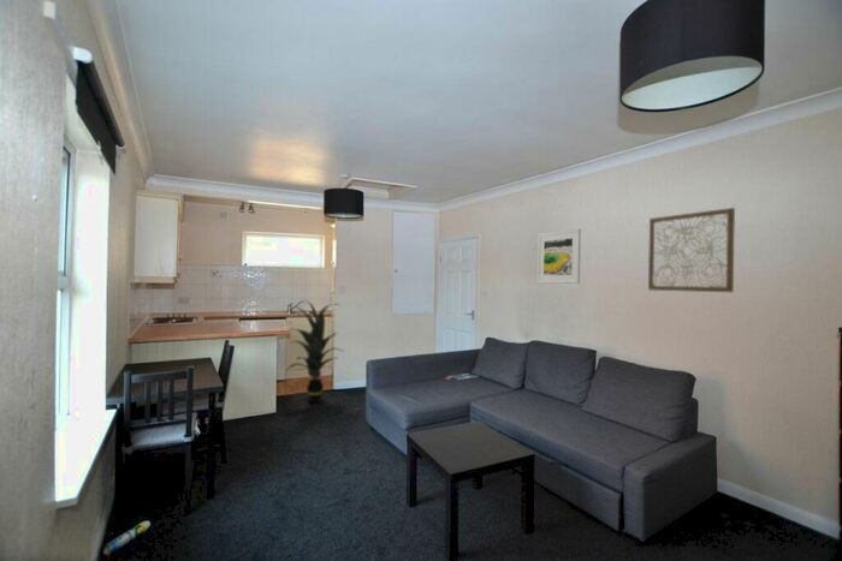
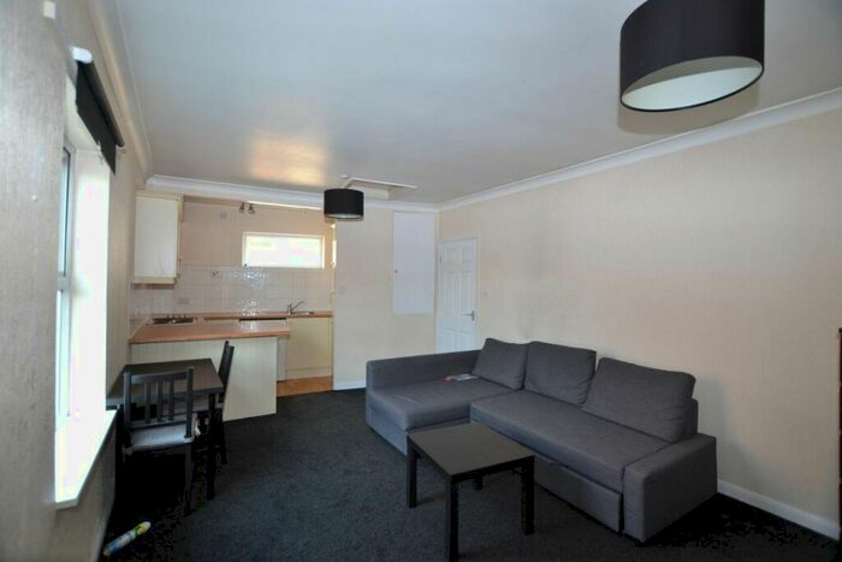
- indoor plant (312, 350)
- wall art (687, 255)
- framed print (557, 257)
